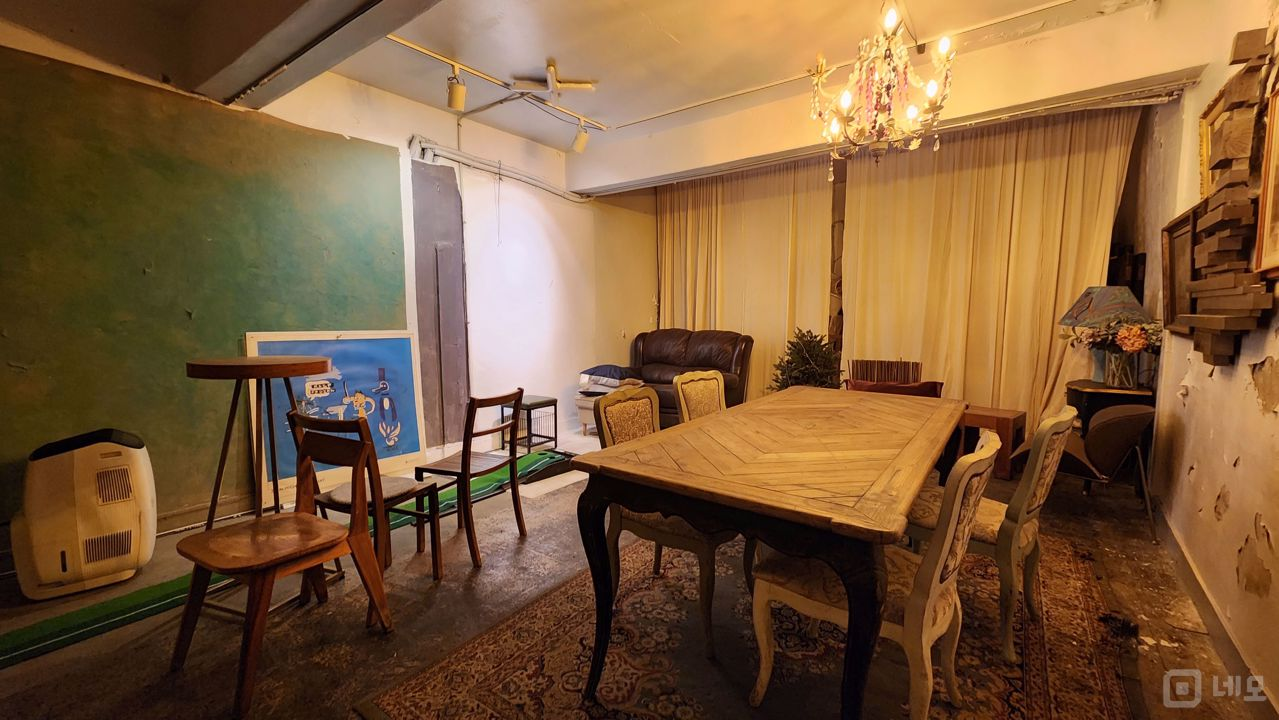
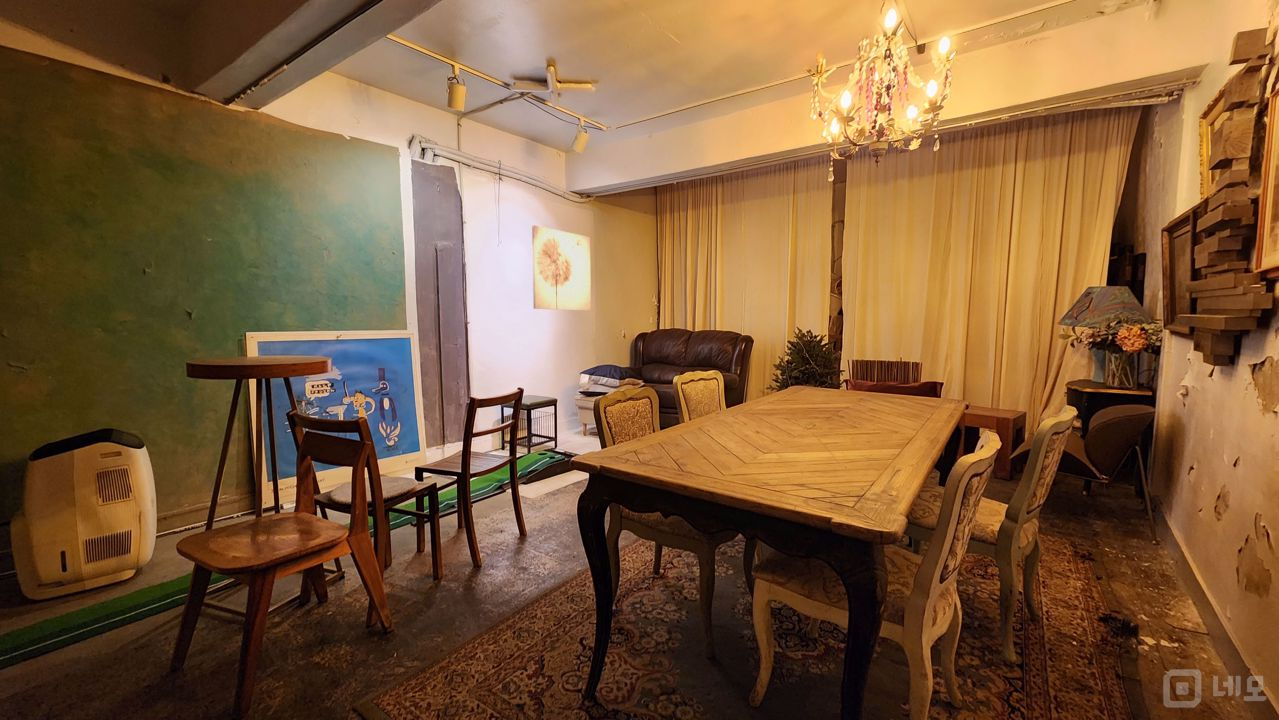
+ wall art (563, 270)
